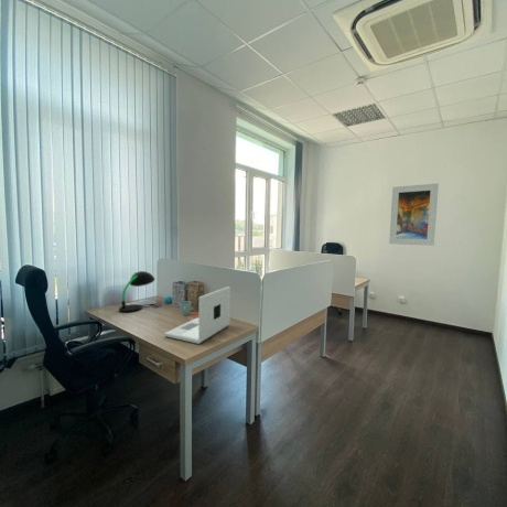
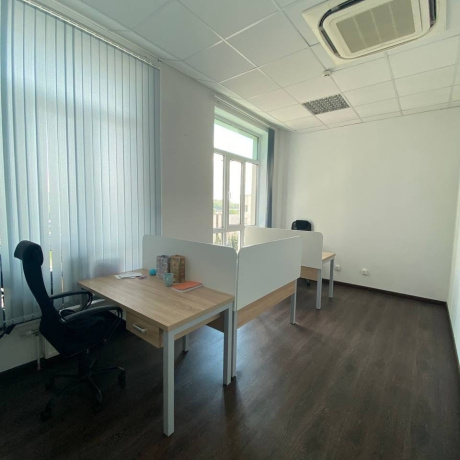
- desk lamp (137, 285)
- laptop (198, 310)
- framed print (412, 215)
